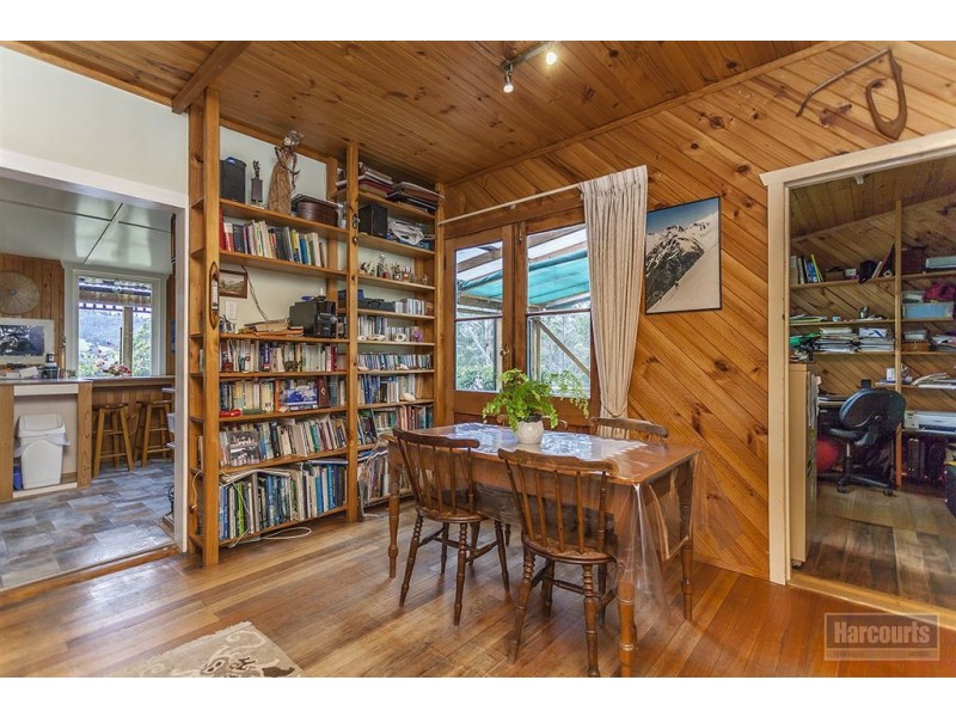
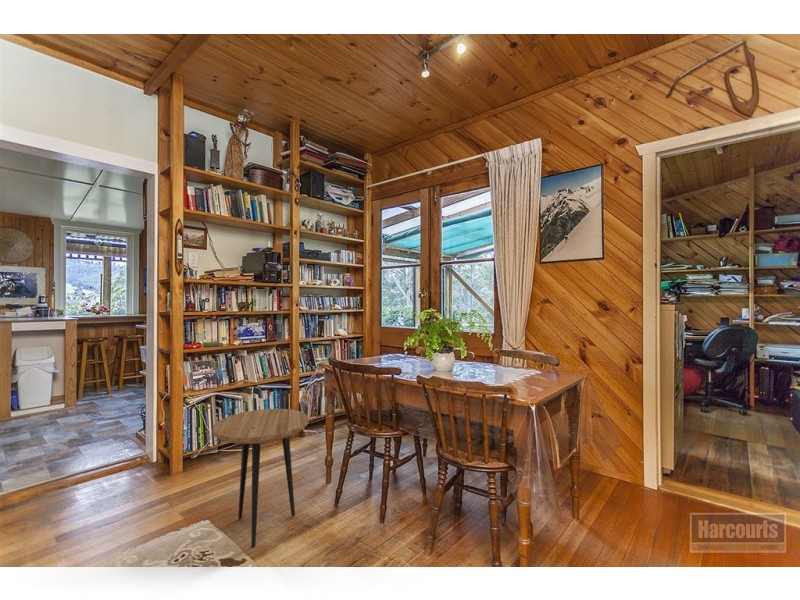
+ side table (258, 474)
